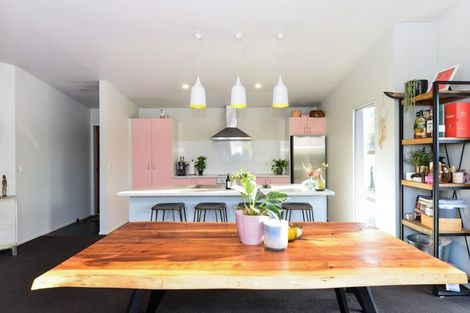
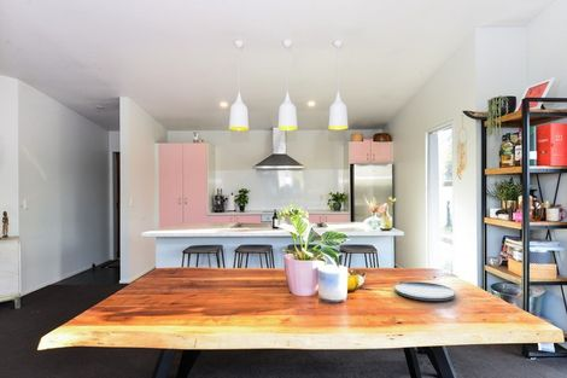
+ plate (423, 291)
